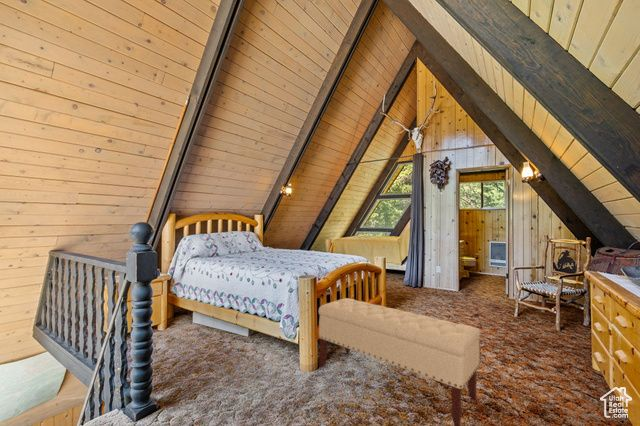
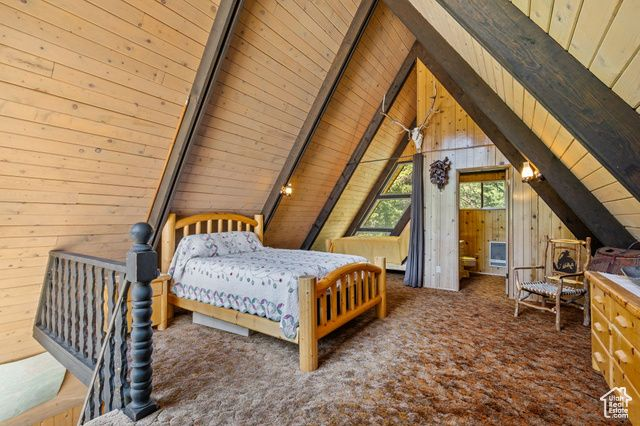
- bench (391, 347)
